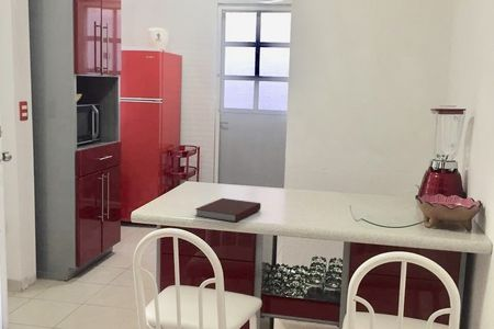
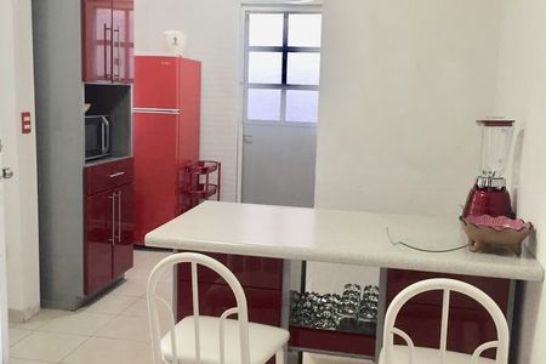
- notebook (228, 208)
